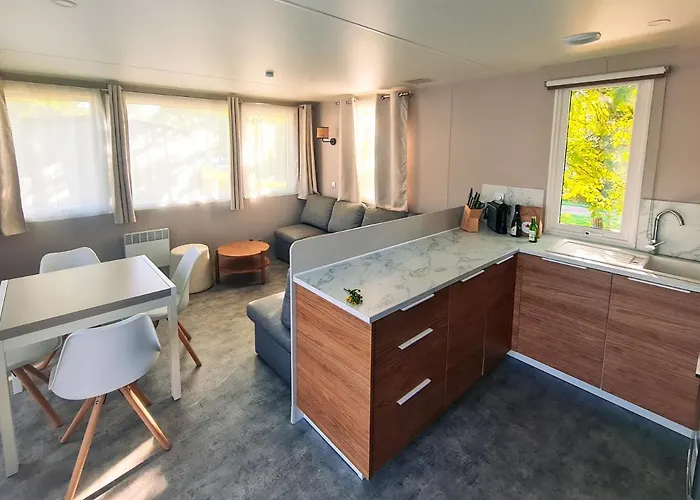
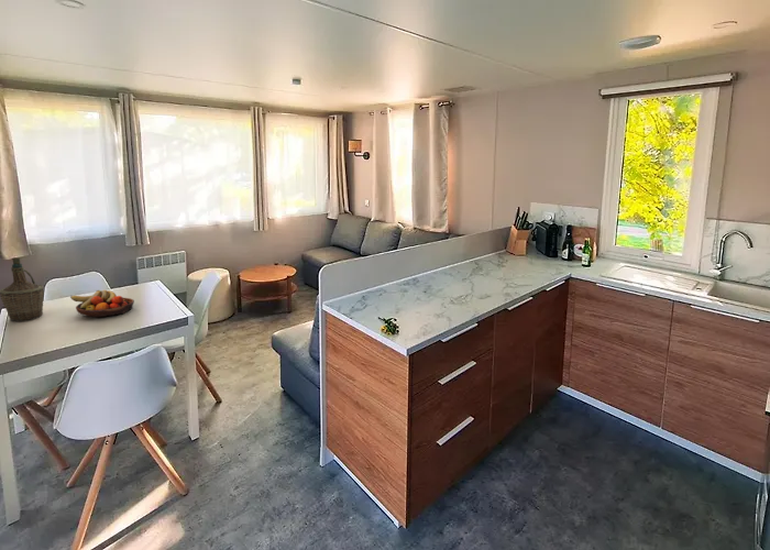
+ bottle (21, 287)
+ fruit bowl (105, 301)
